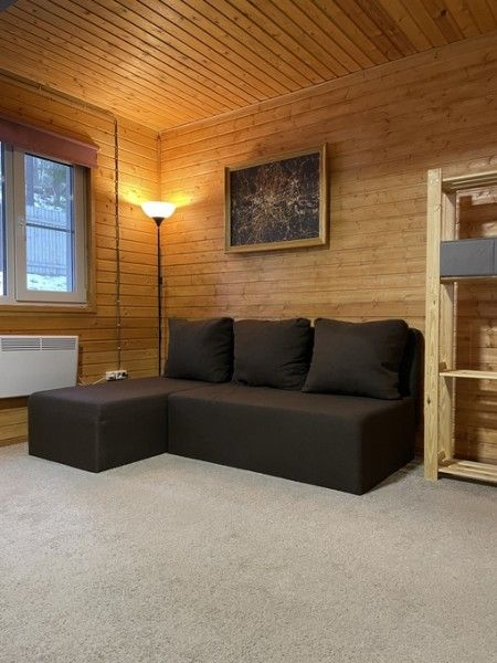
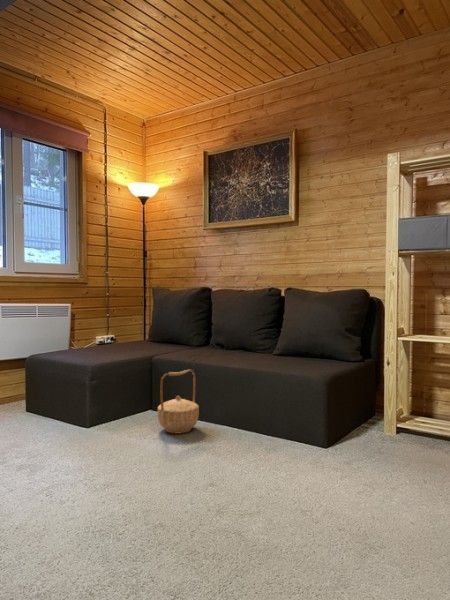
+ basket (178, 399)
